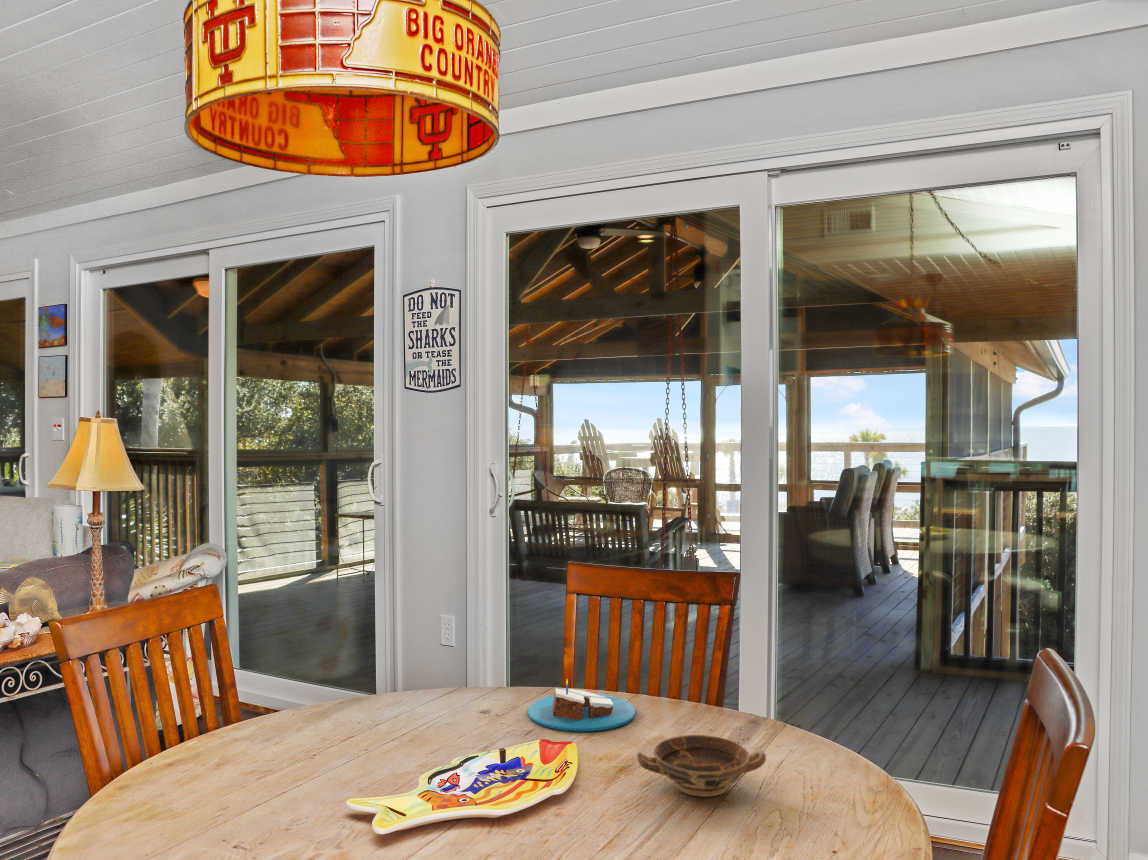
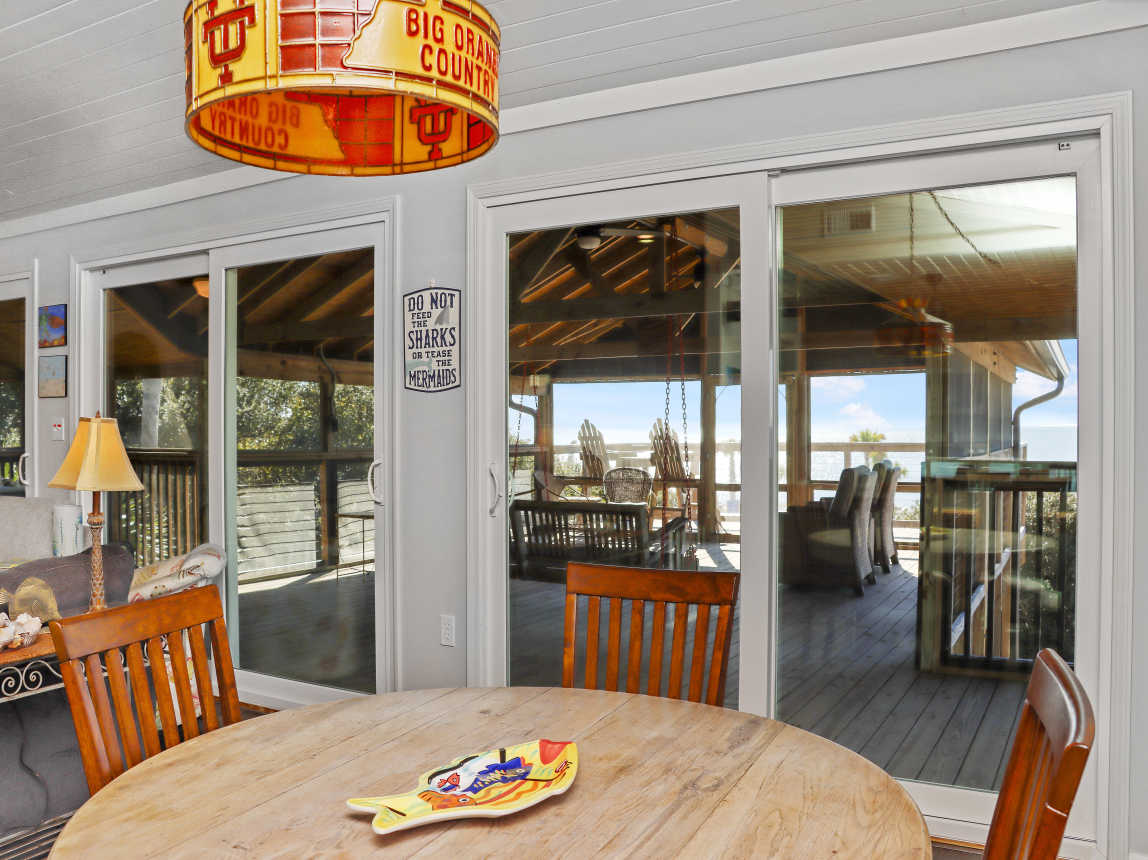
- bowl (701, 768)
- candle (581, 694)
